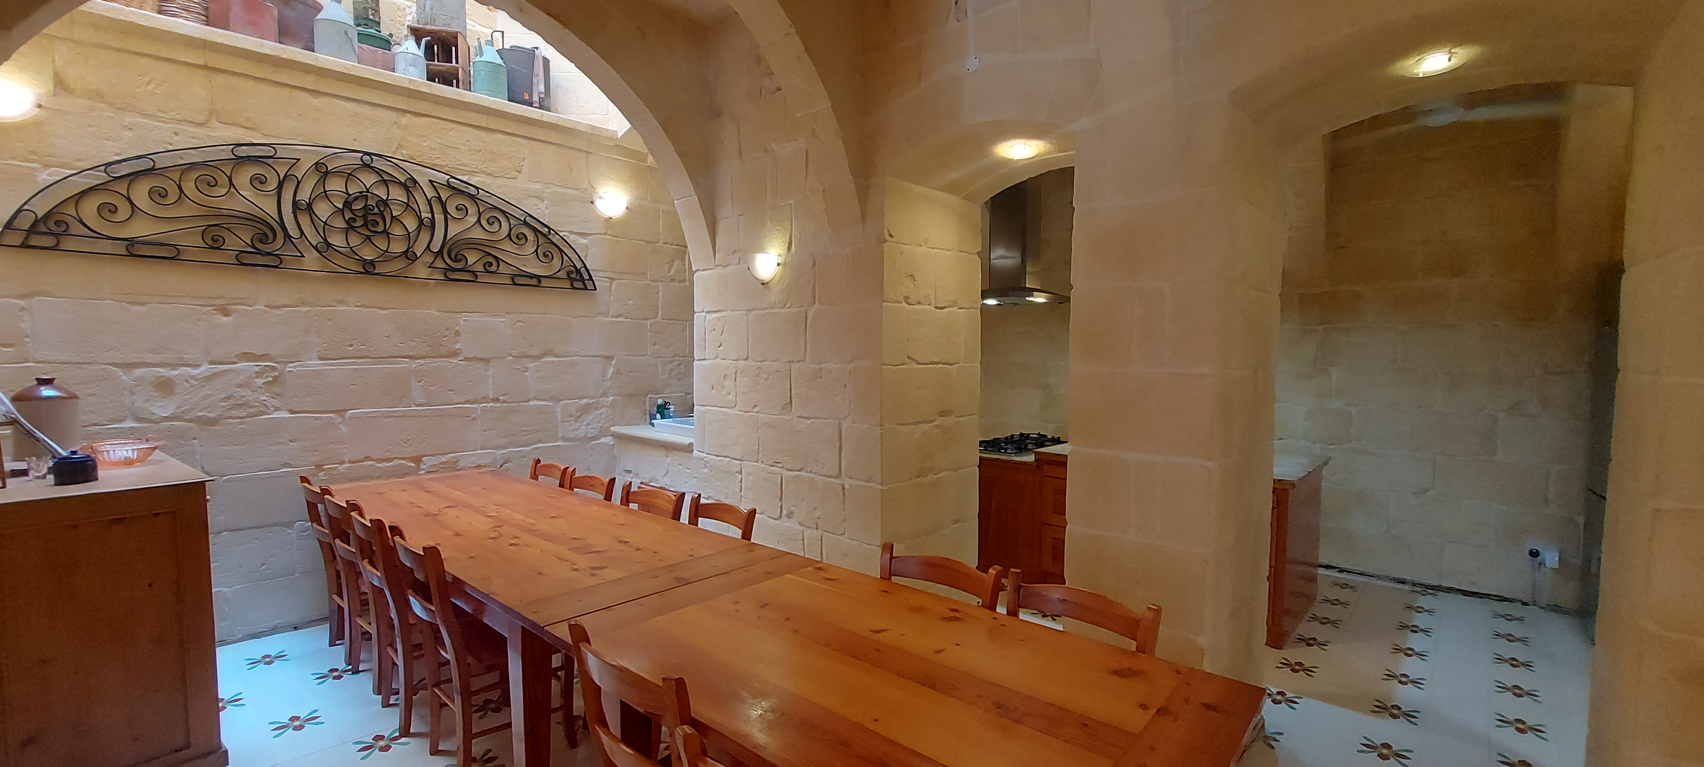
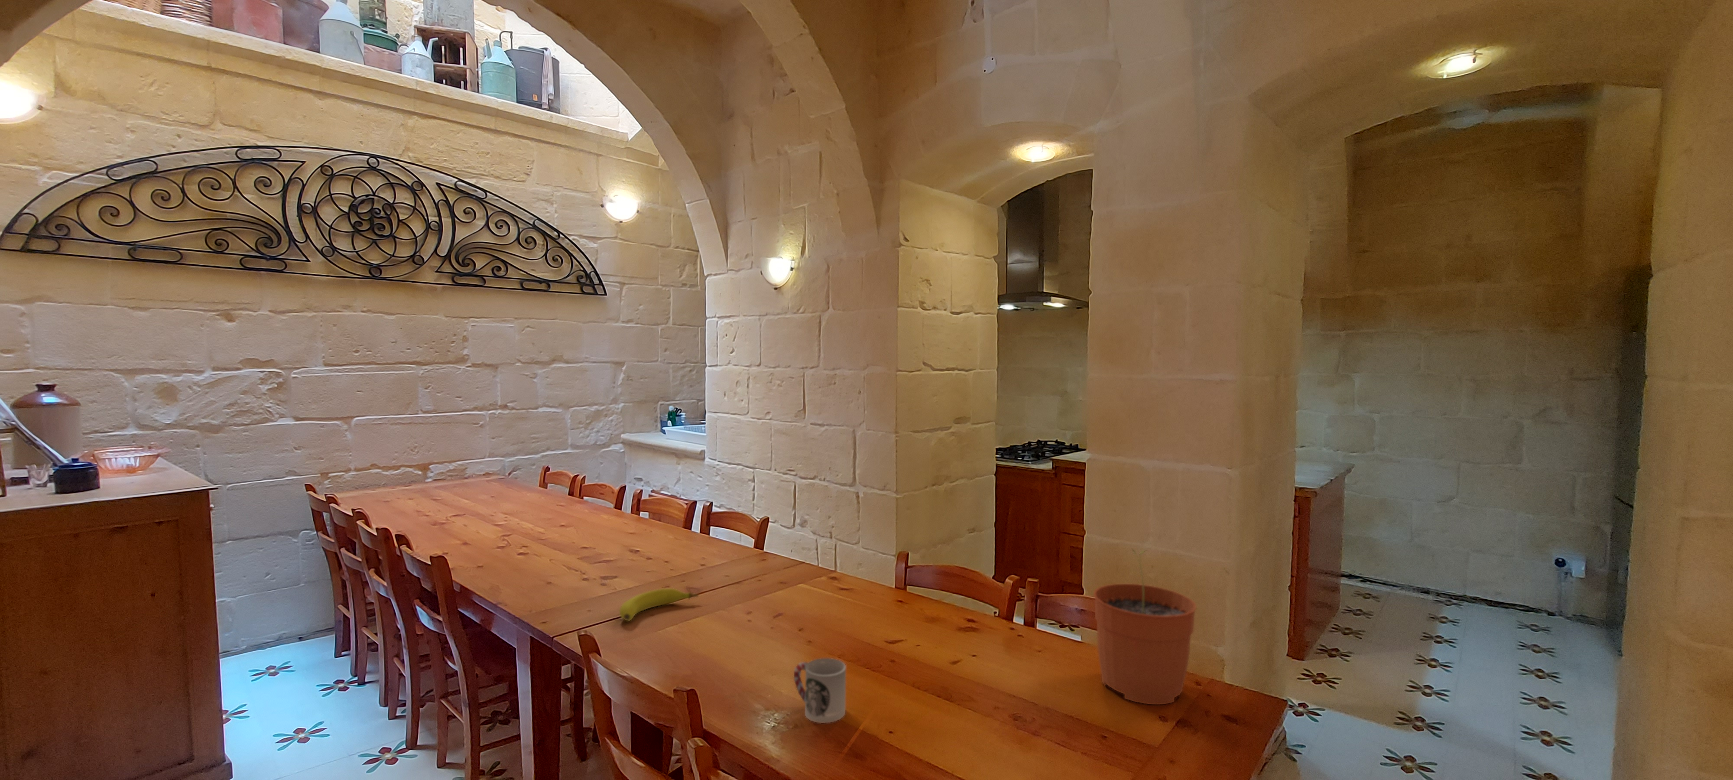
+ plant pot (1143, 620)
+ fruit (655, 603)
+ cup (818, 687)
